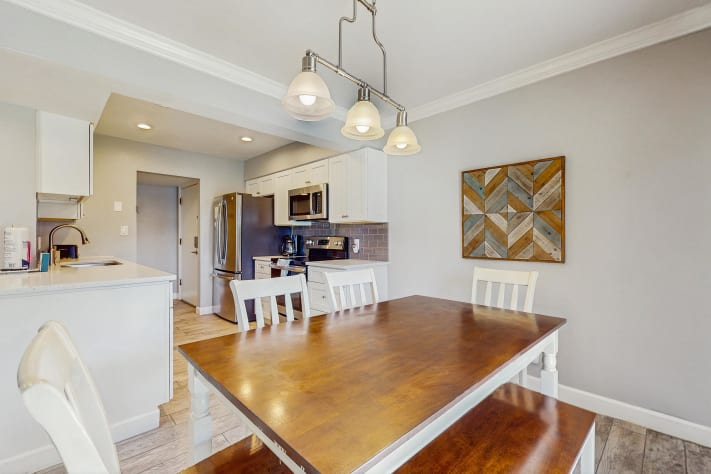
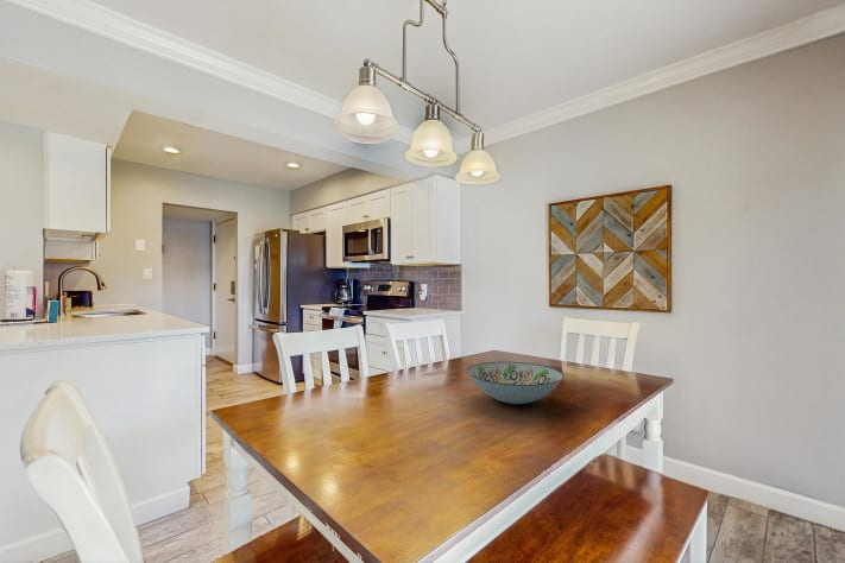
+ decorative bowl (513, 386)
